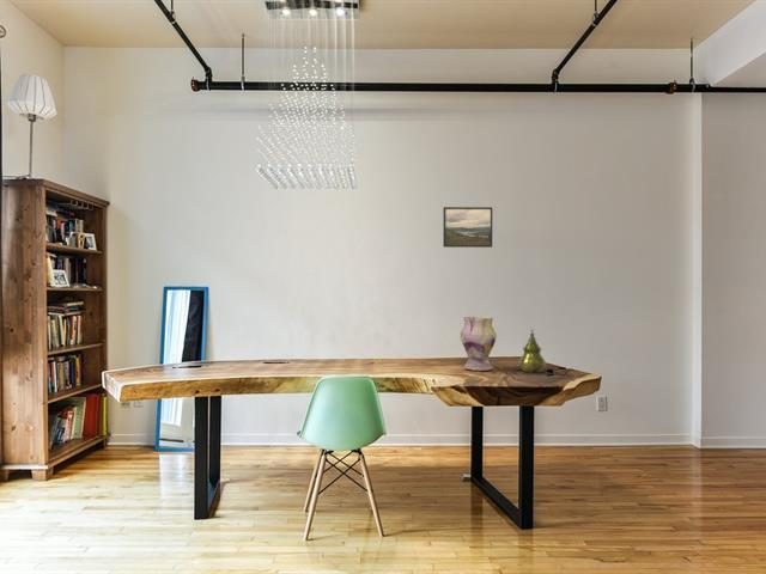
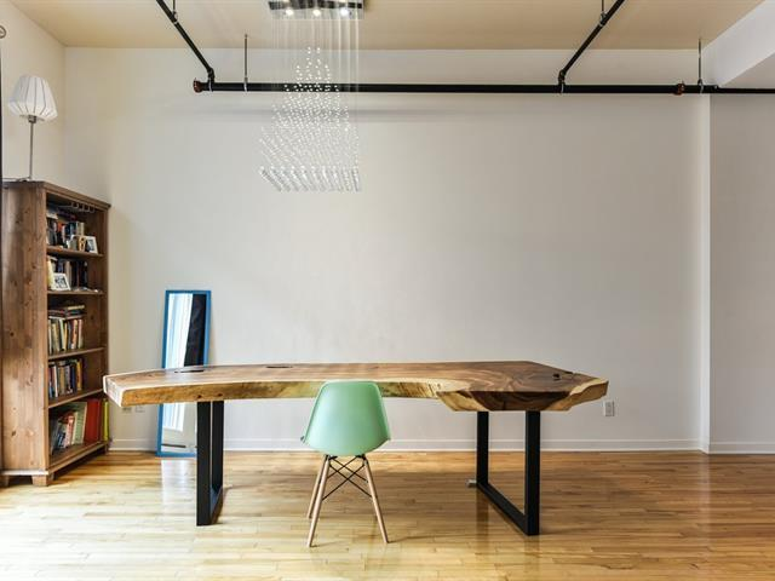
- vase (478, 343)
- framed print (467, 227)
- teapot (531, 349)
